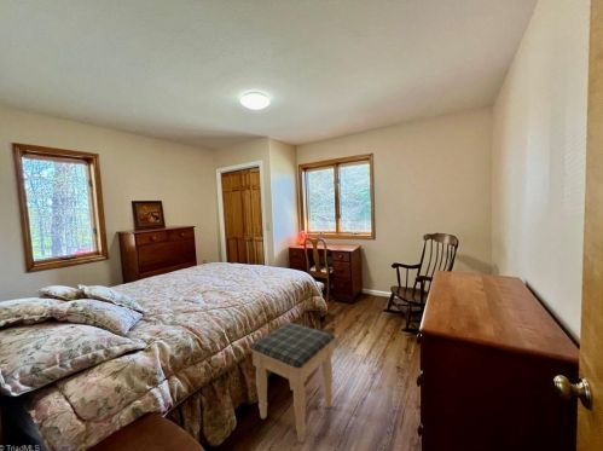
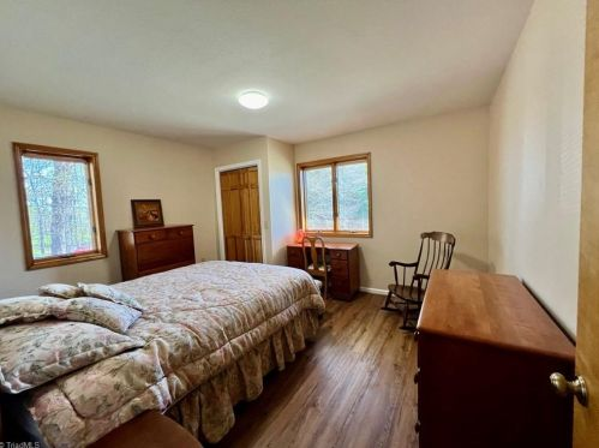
- footstool (295, 374)
